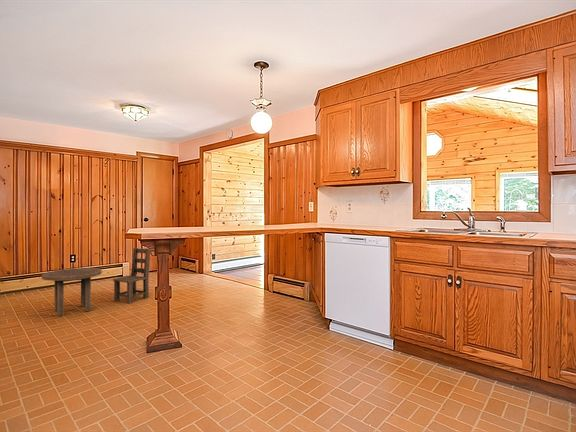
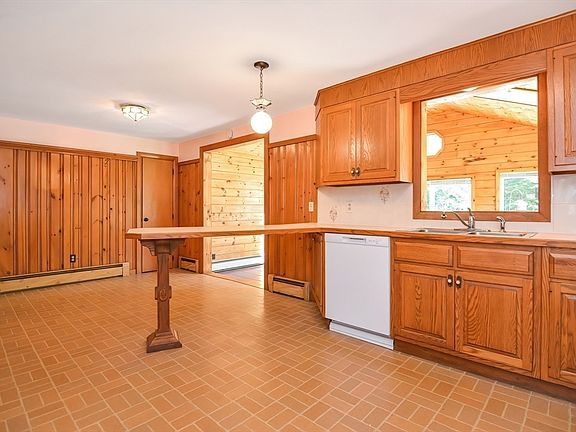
- dining table (99, 274)
